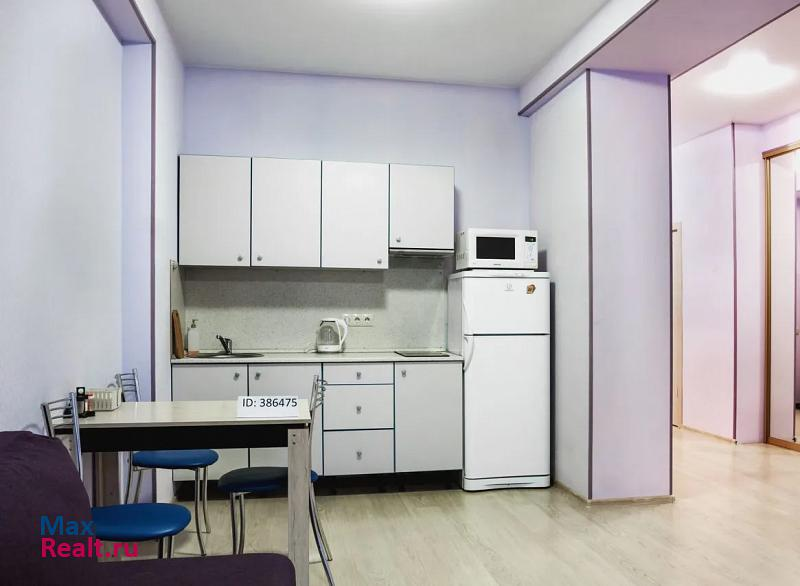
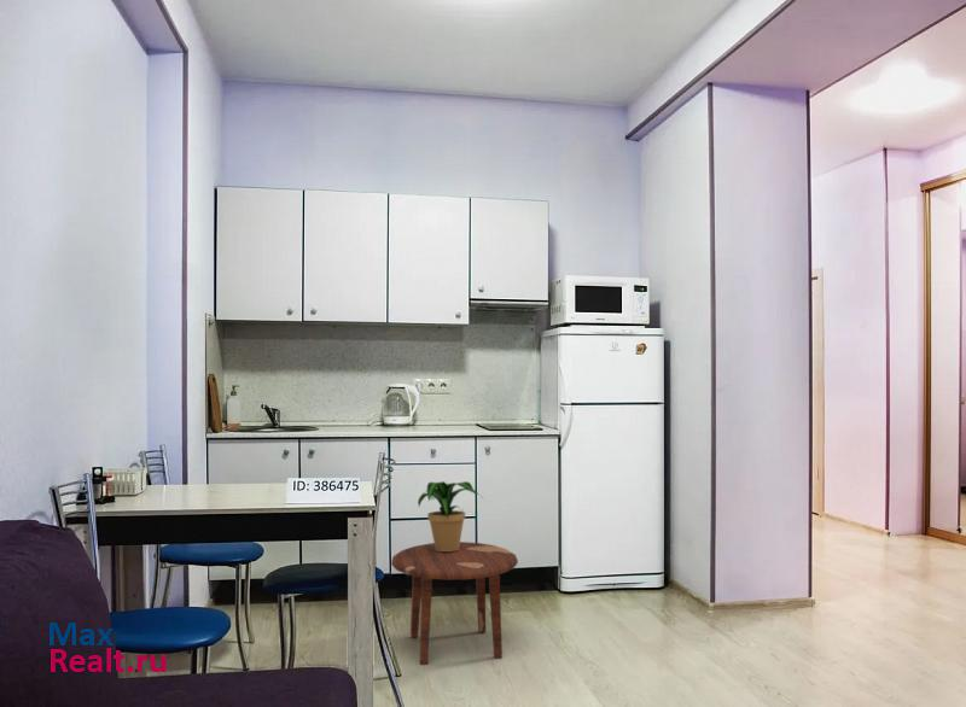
+ potted plant (447, 515)
+ side table (454, 578)
